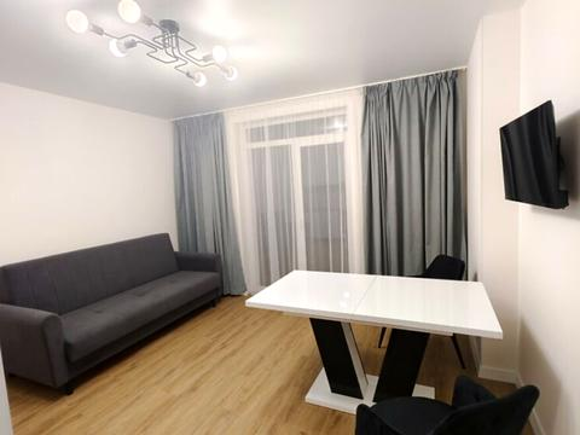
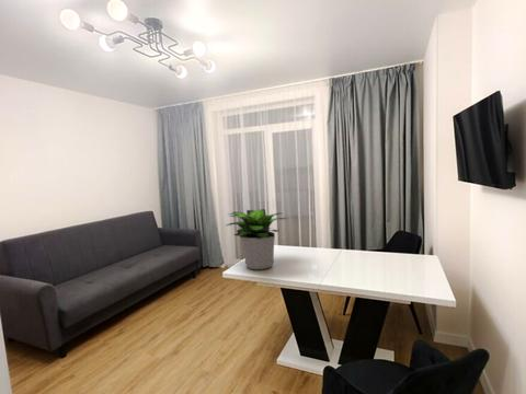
+ potted plant (258, 239)
